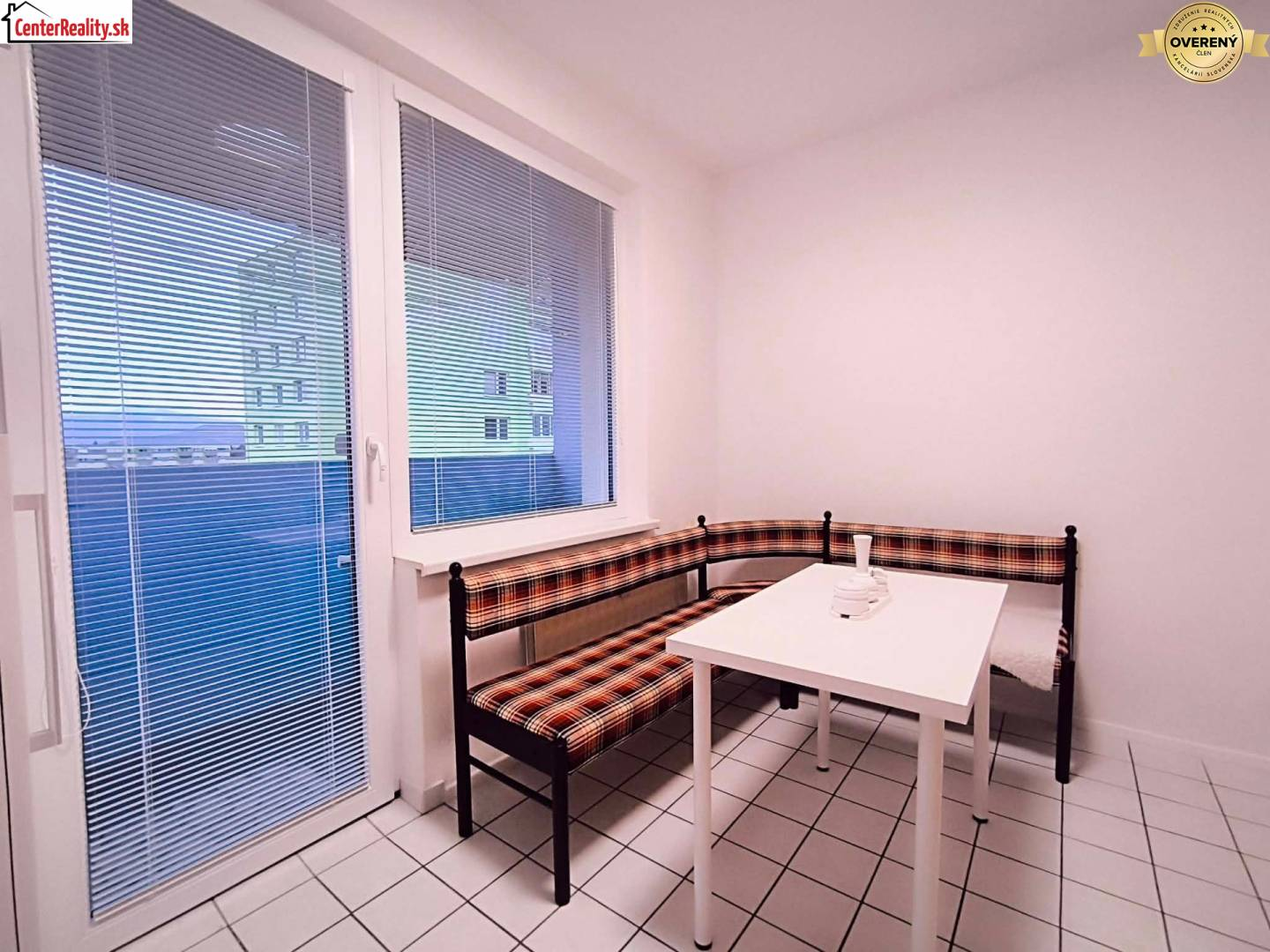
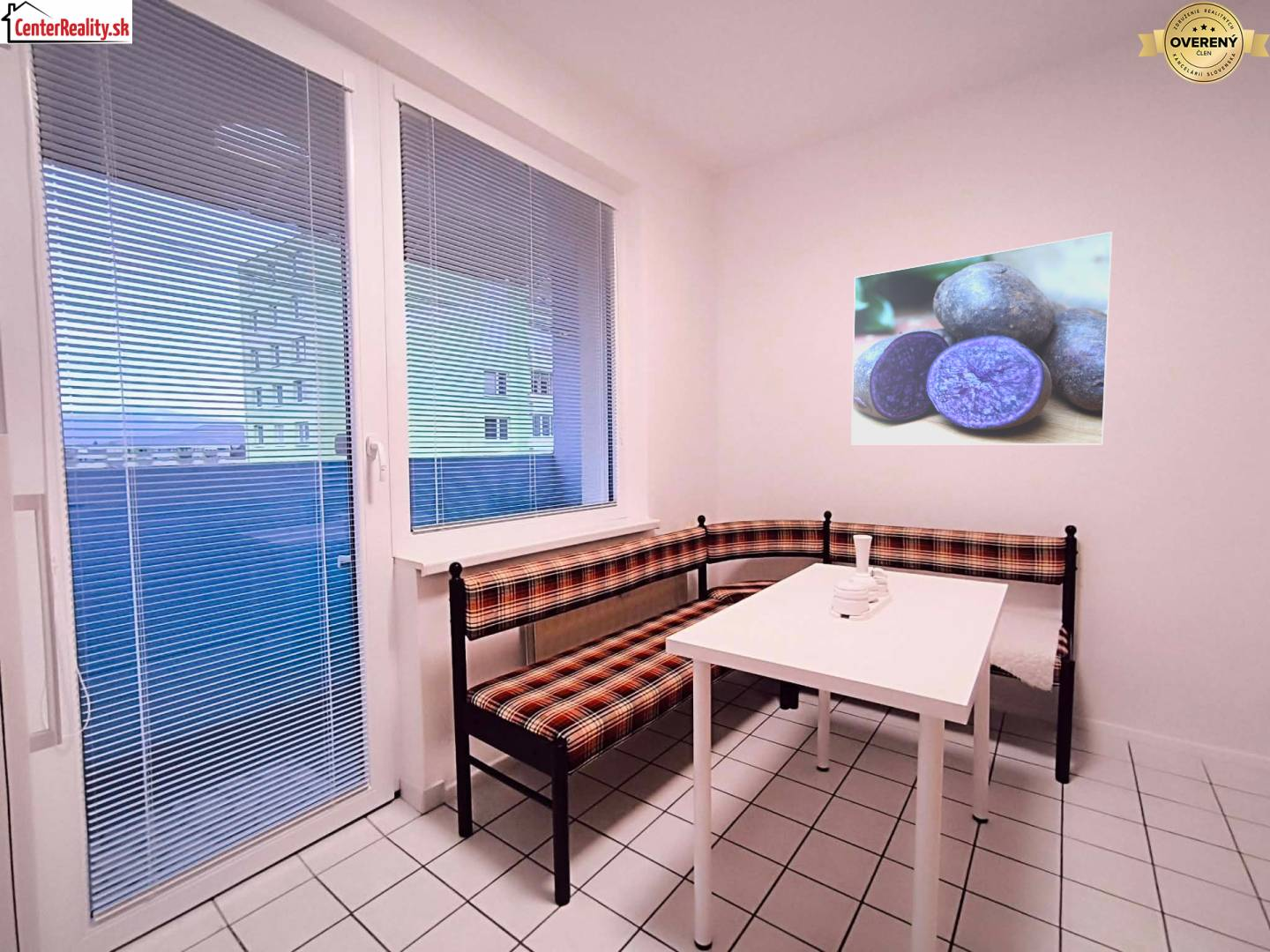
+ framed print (965, 352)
